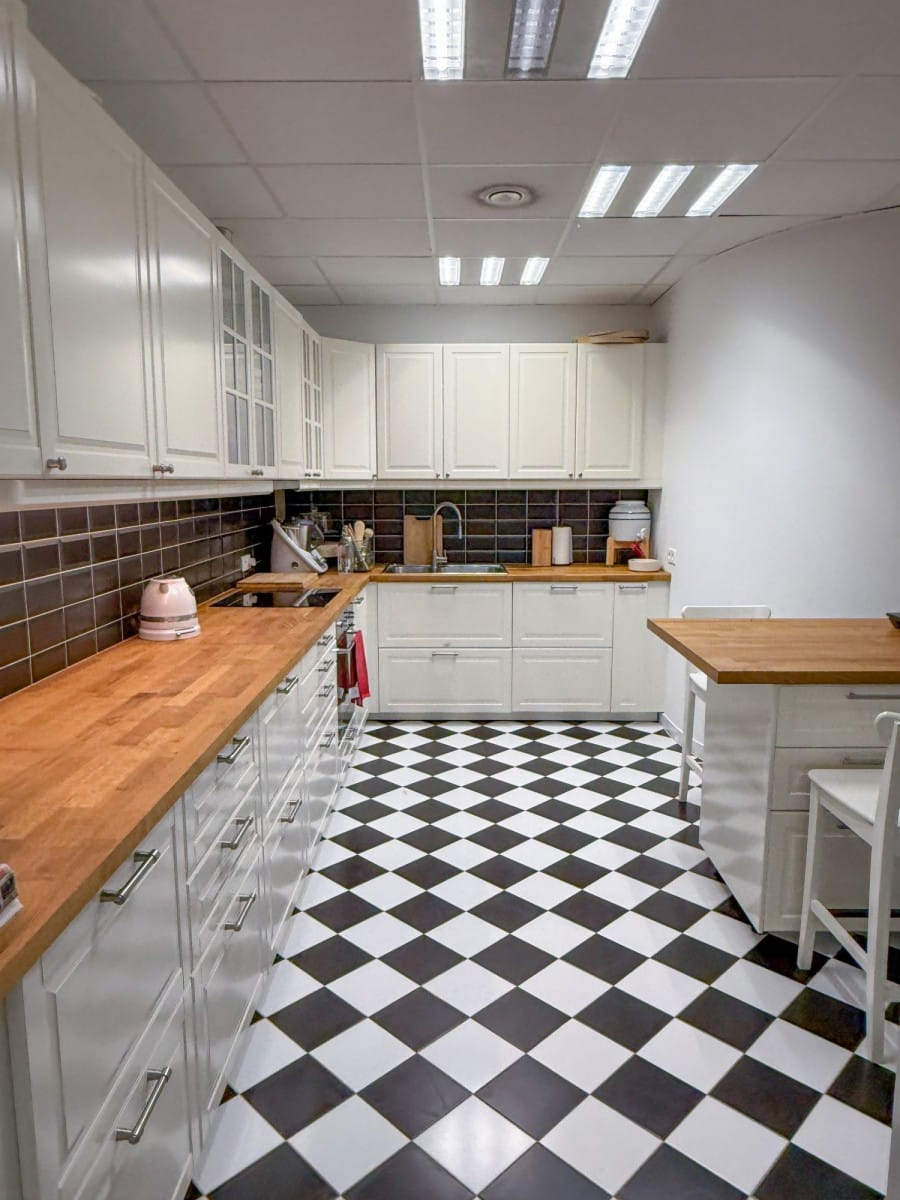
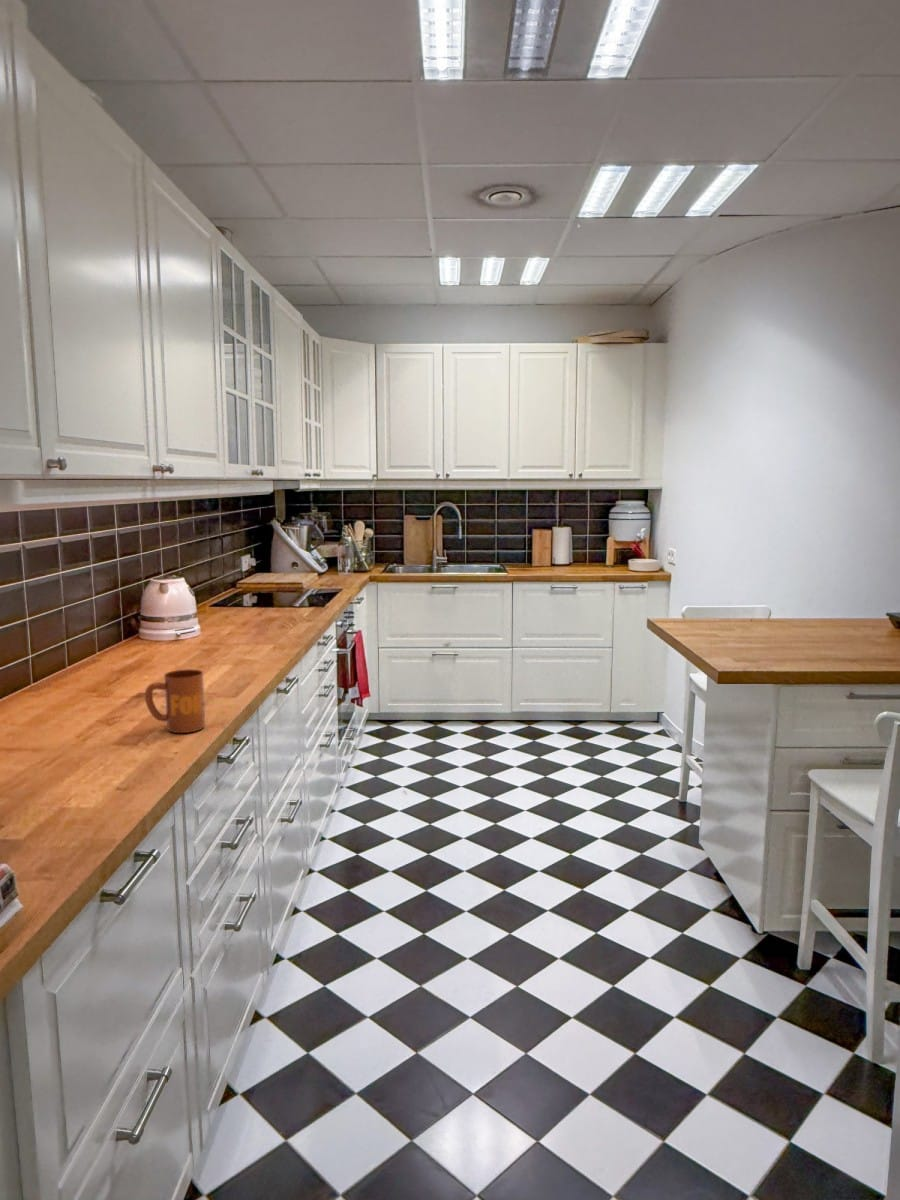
+ mug (175, 701)
